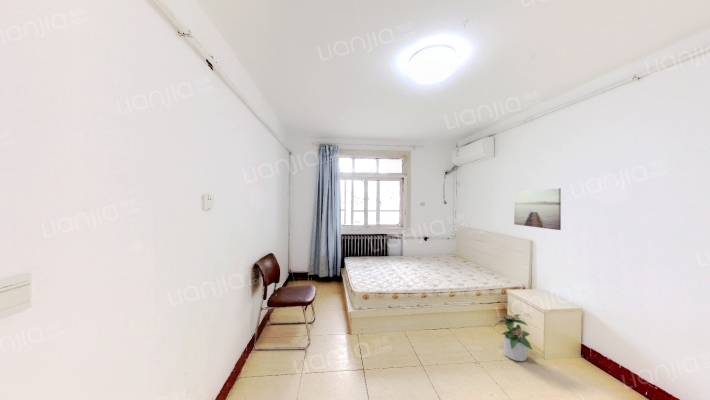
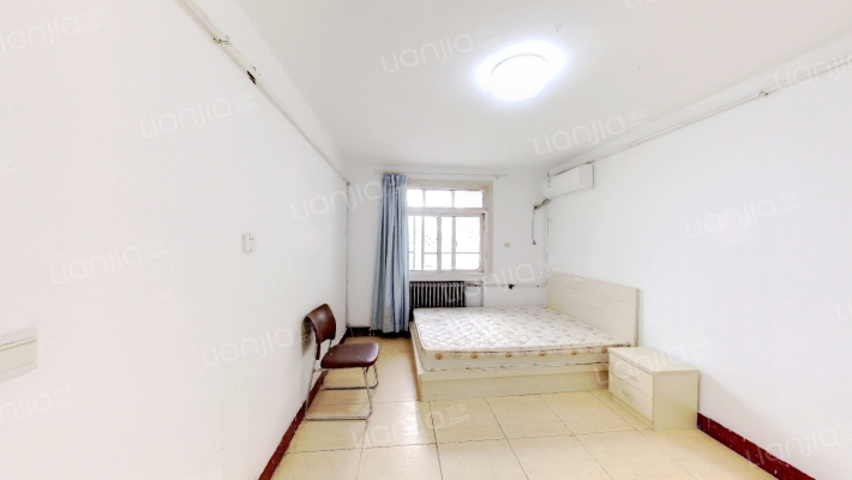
- potted plant (512, 334)
- wall art (534, 208)
